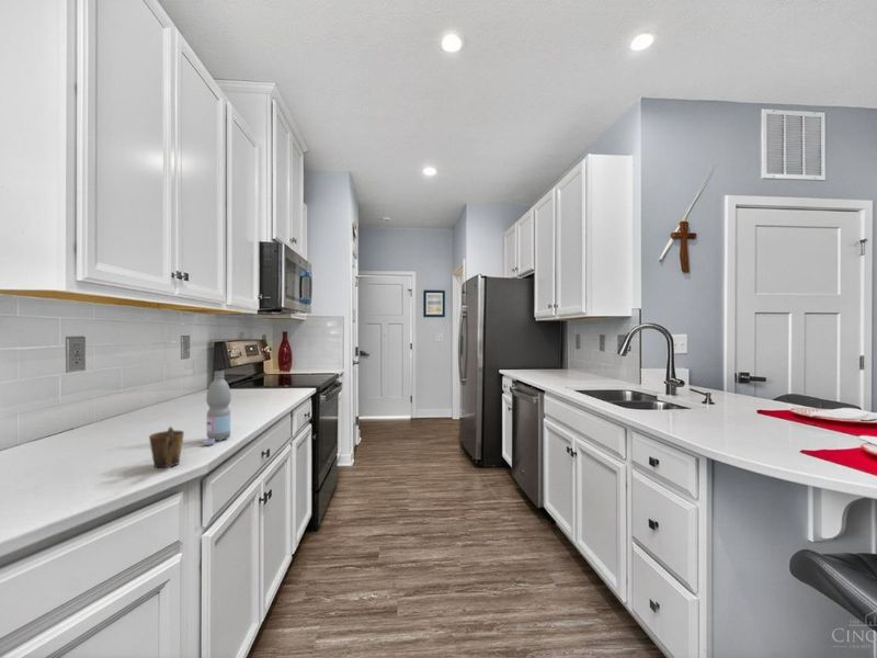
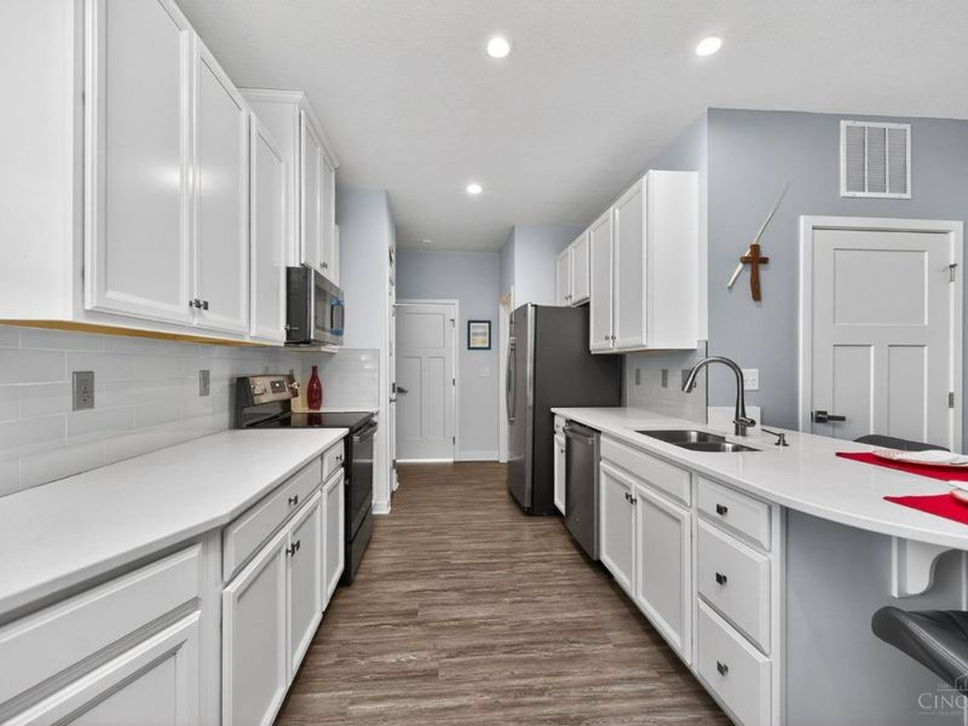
- water bottle (215, 406)
- mug (168, 444)
